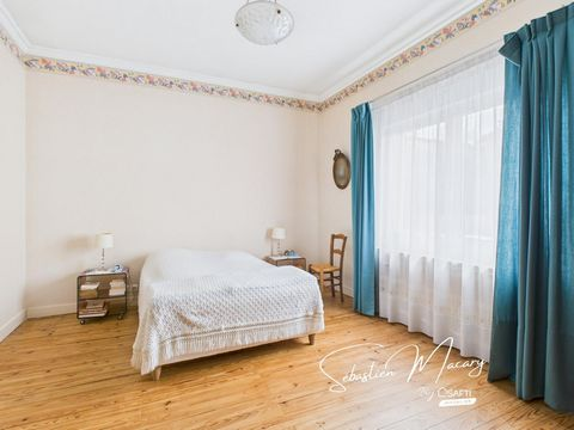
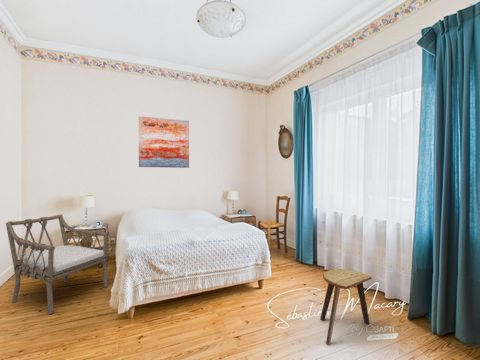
+ stool (337, 301)
+ wall art (164, 143)
+ armchair (58, 256)
